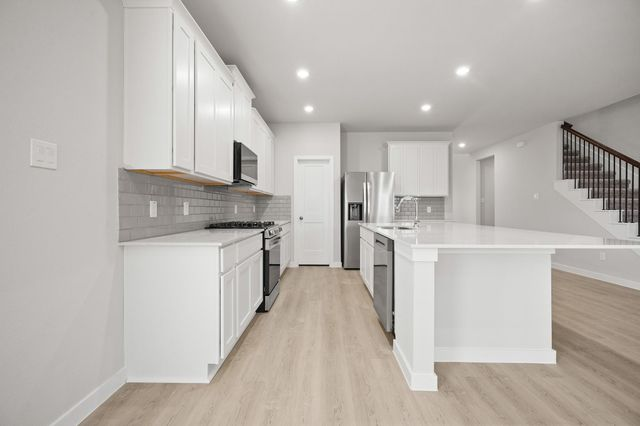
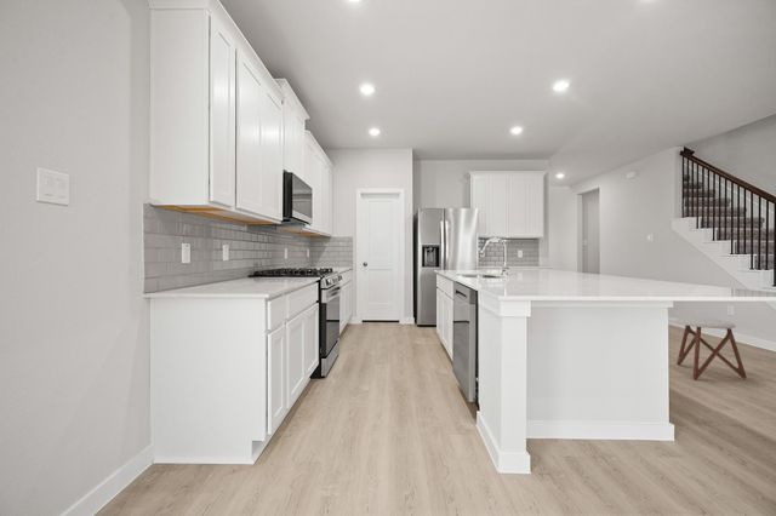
+ stool (709, 346)
